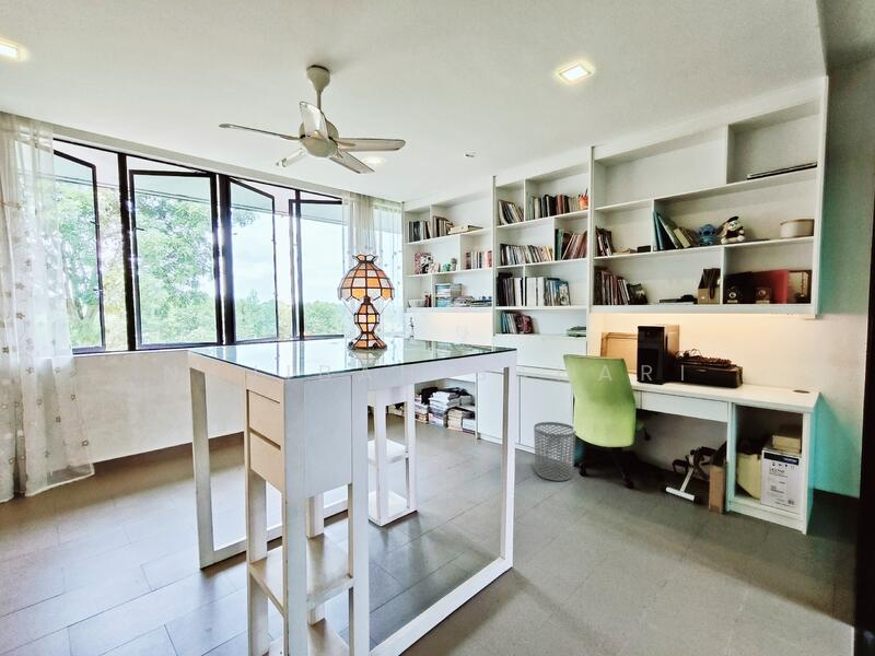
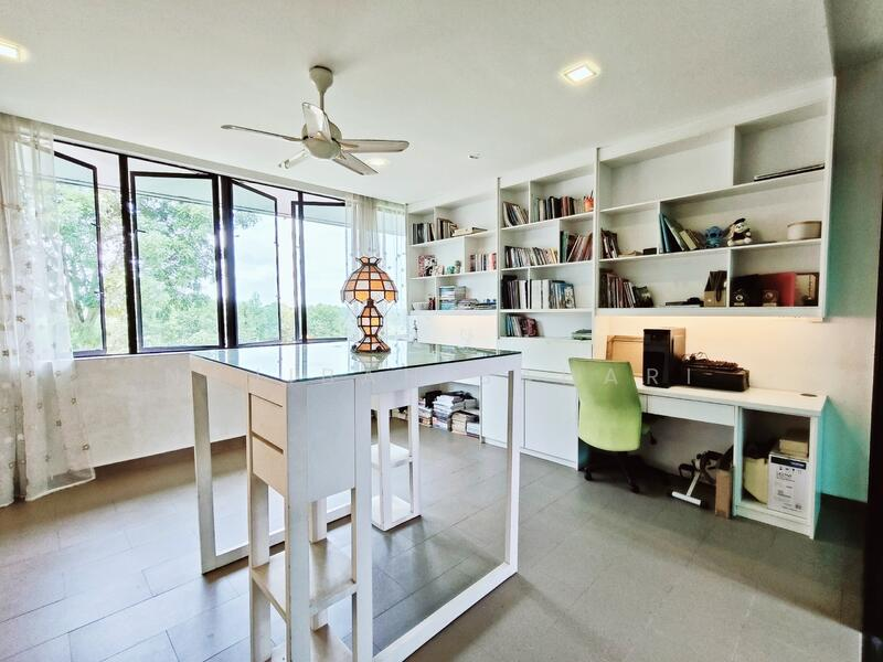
- waste bin (553, 450)
